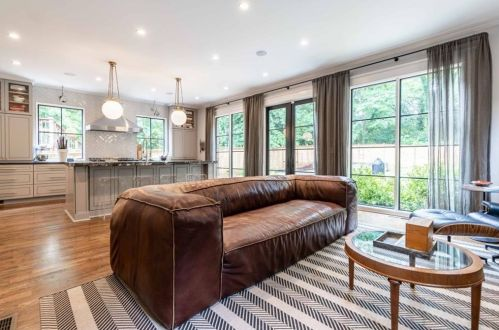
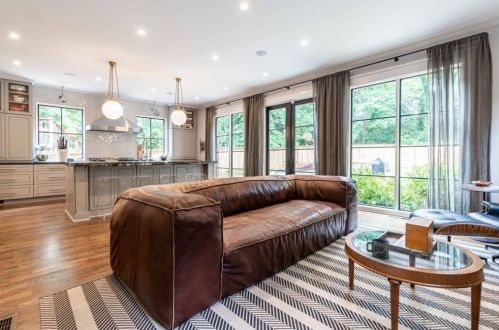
+ cup (377, 247)
